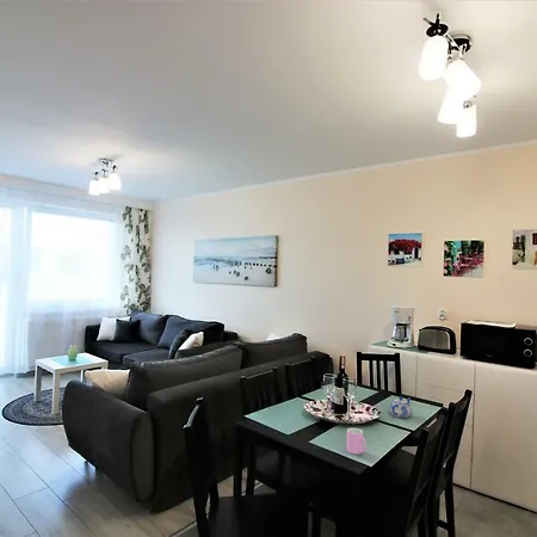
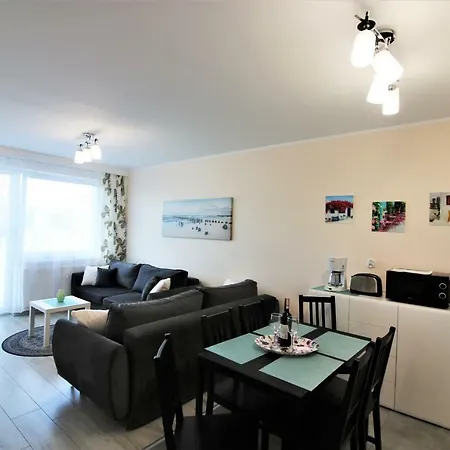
- cup (357, 442)
- teapot (401, 406)
